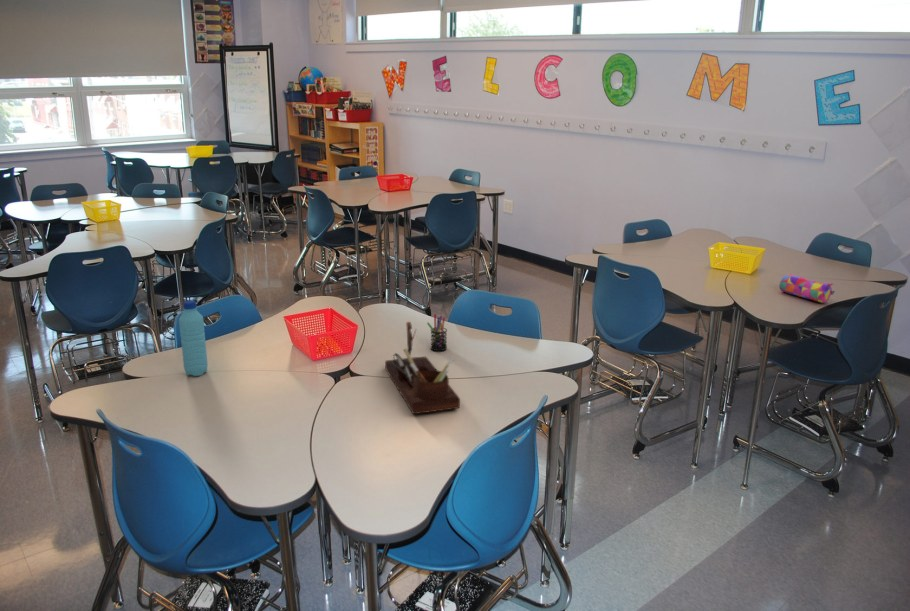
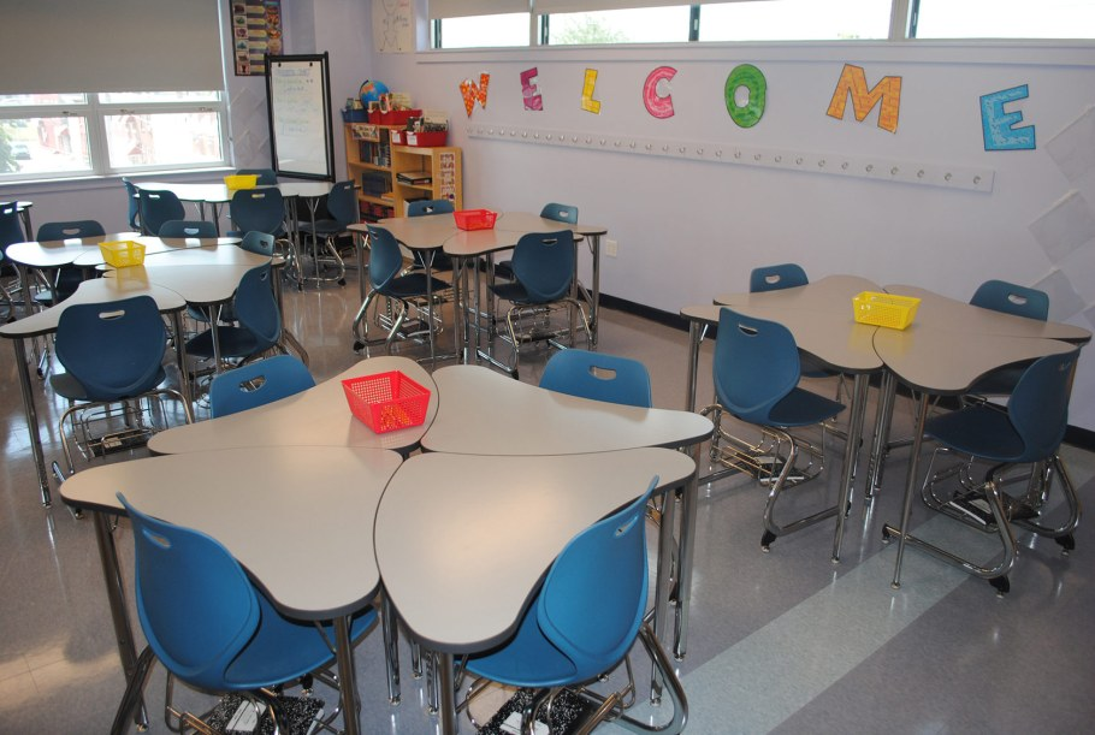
- desk organizer (420, 363)
- pencil case (806, 287)
- pen holder (436, 332)
- water bottle (193, 337)
